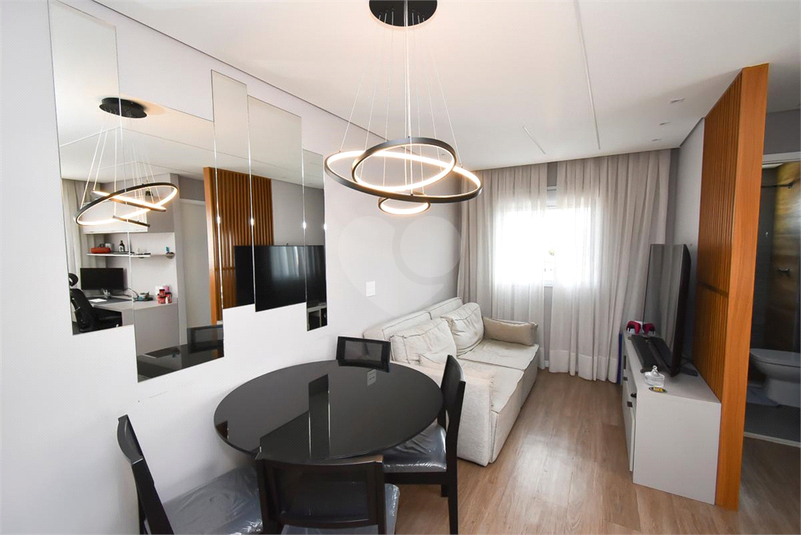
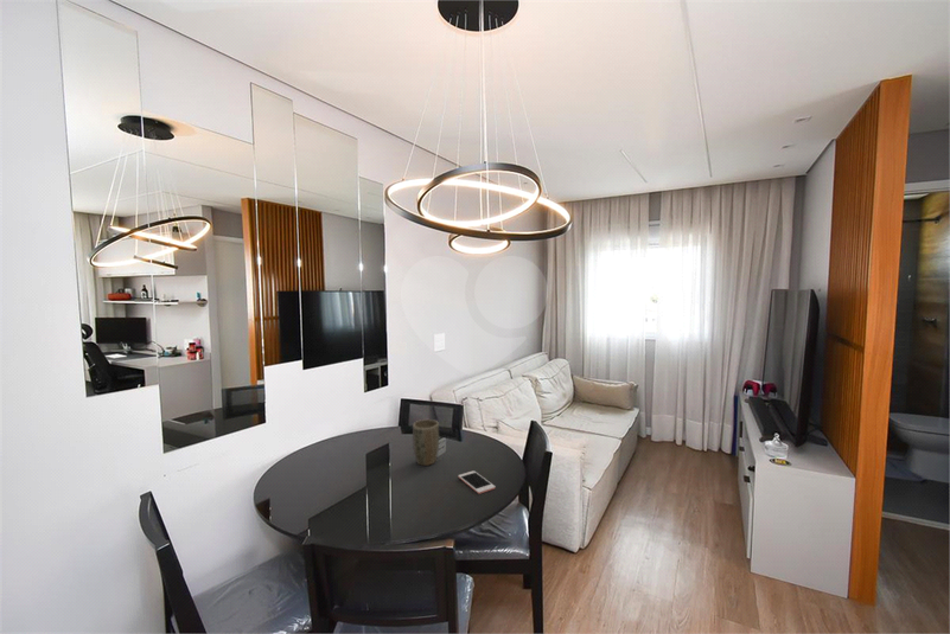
+ plant pot (426, 442)
+ cell phone (476, 481)
